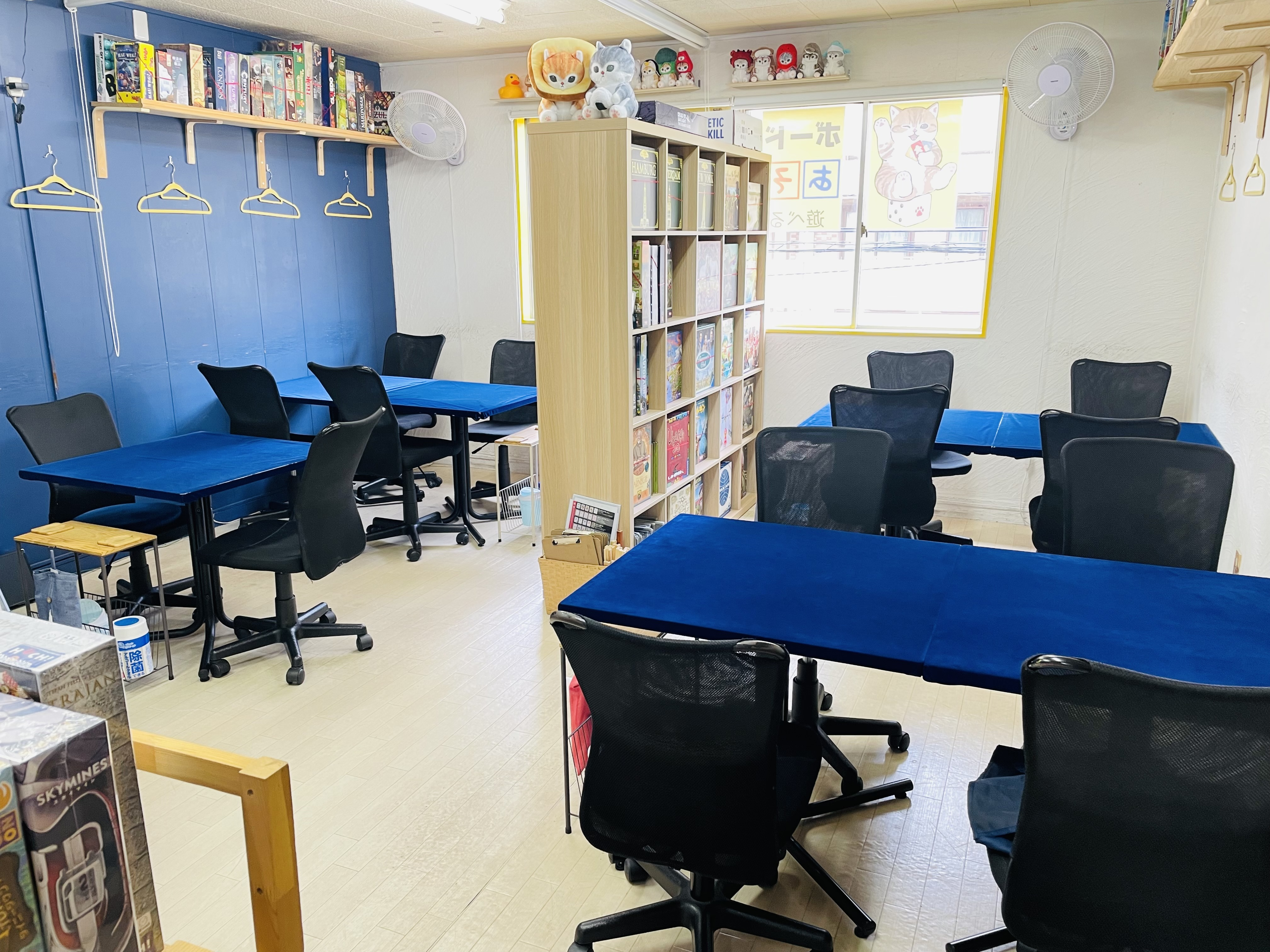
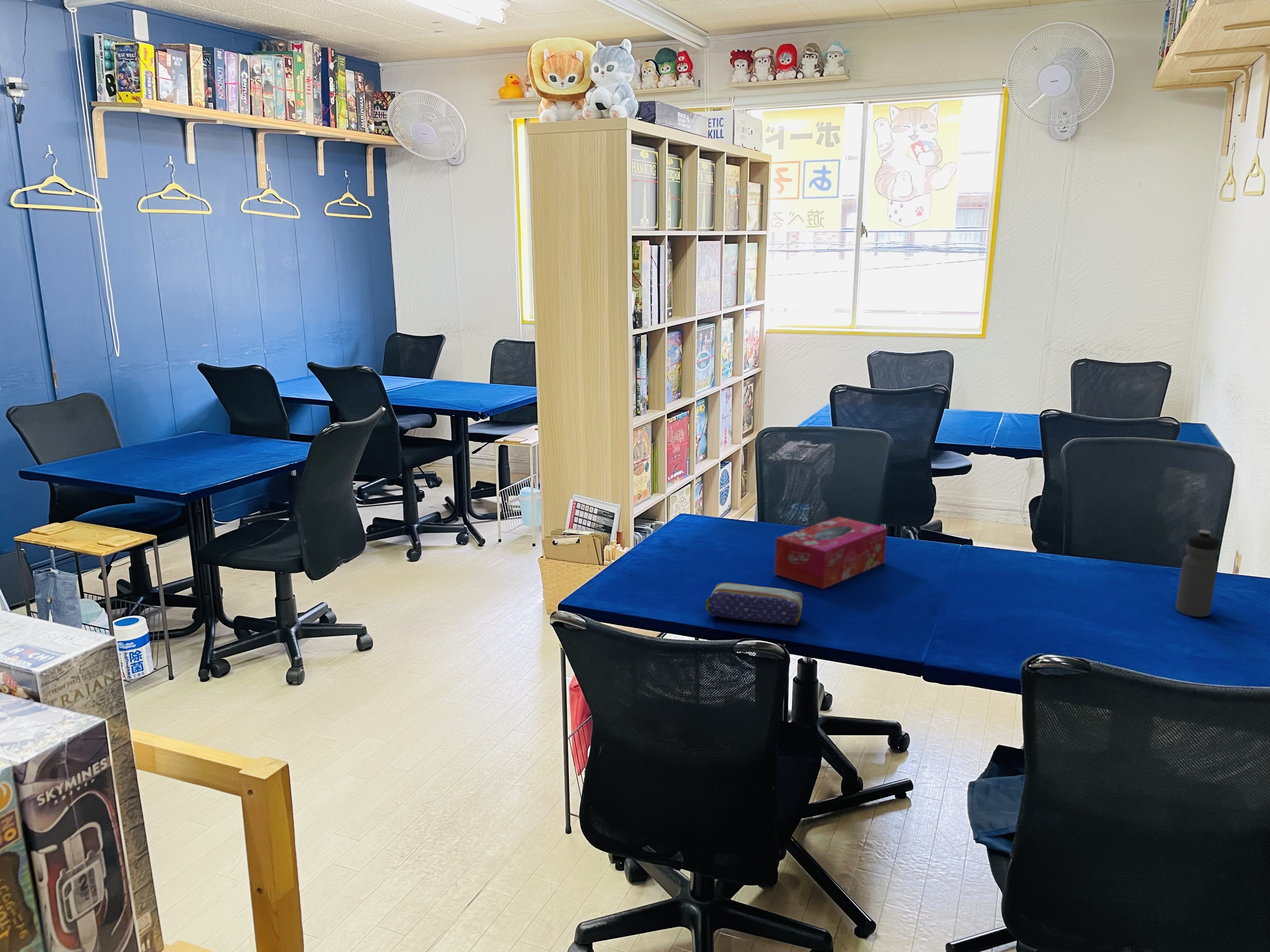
+ tissue box (831, 551)
+ water bottle (1198, 572)
+ pencil case (754, 603)
